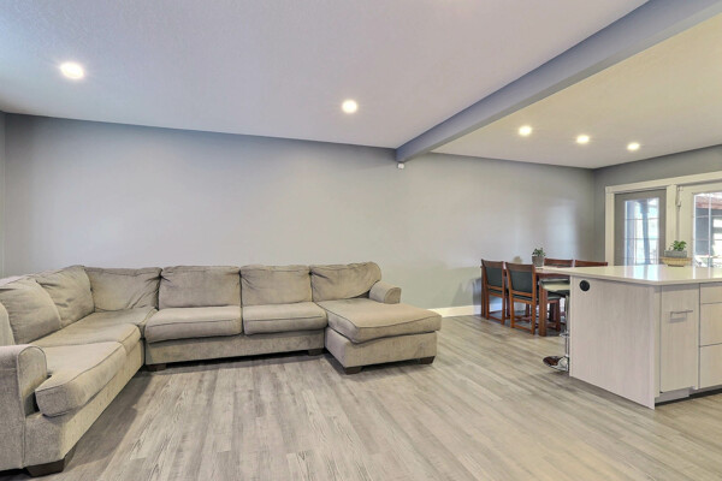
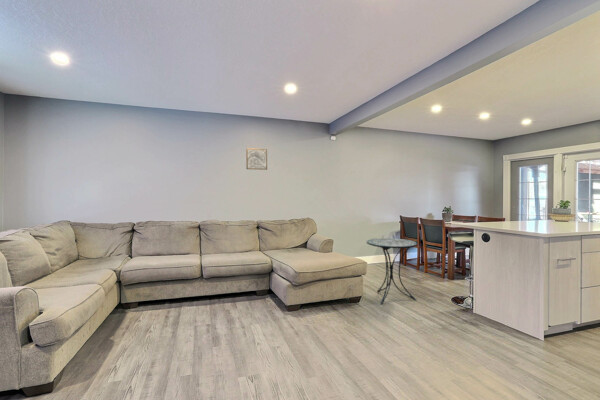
+ wall art (256, 159)
+ side table (391, 270)
